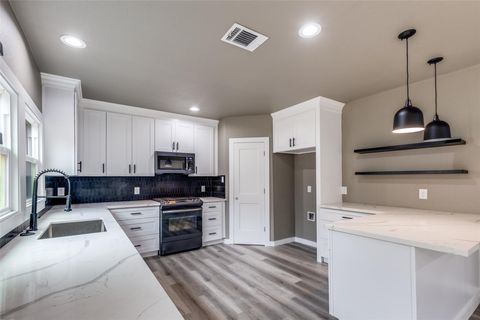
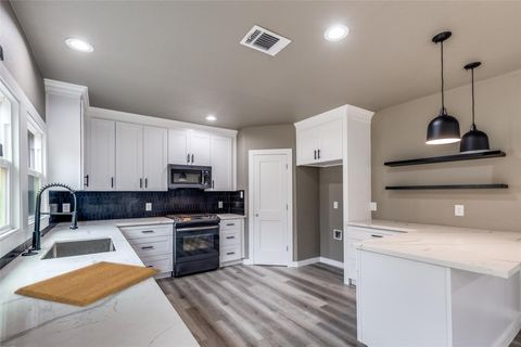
+ chopping board (94, 279)
